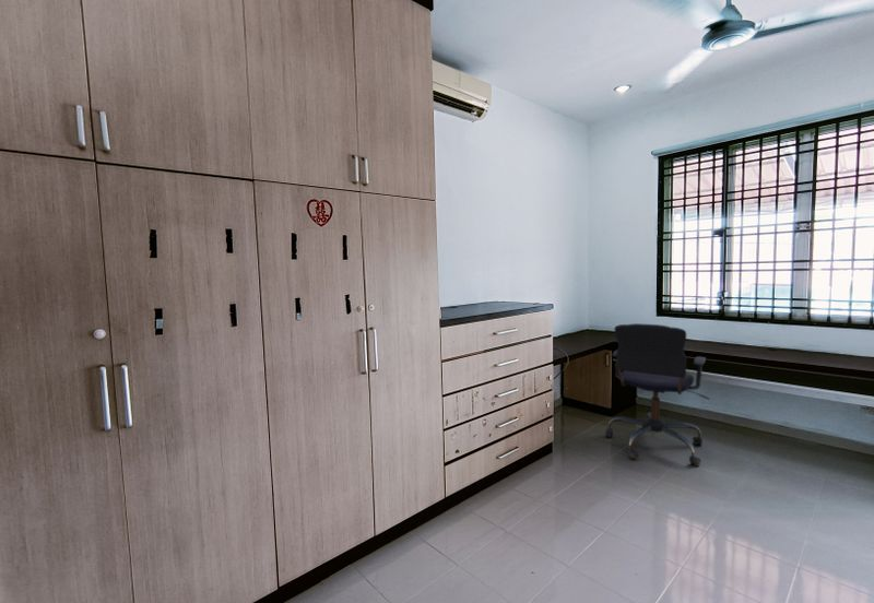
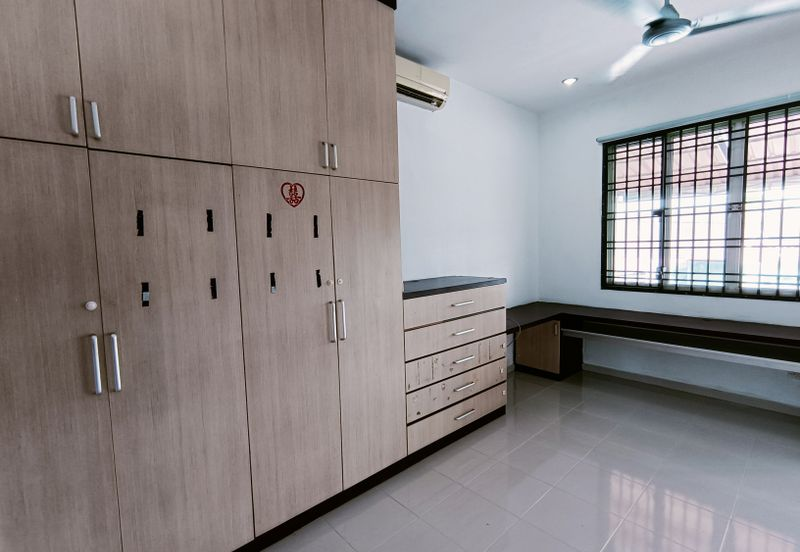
- office chair (654, 383)
